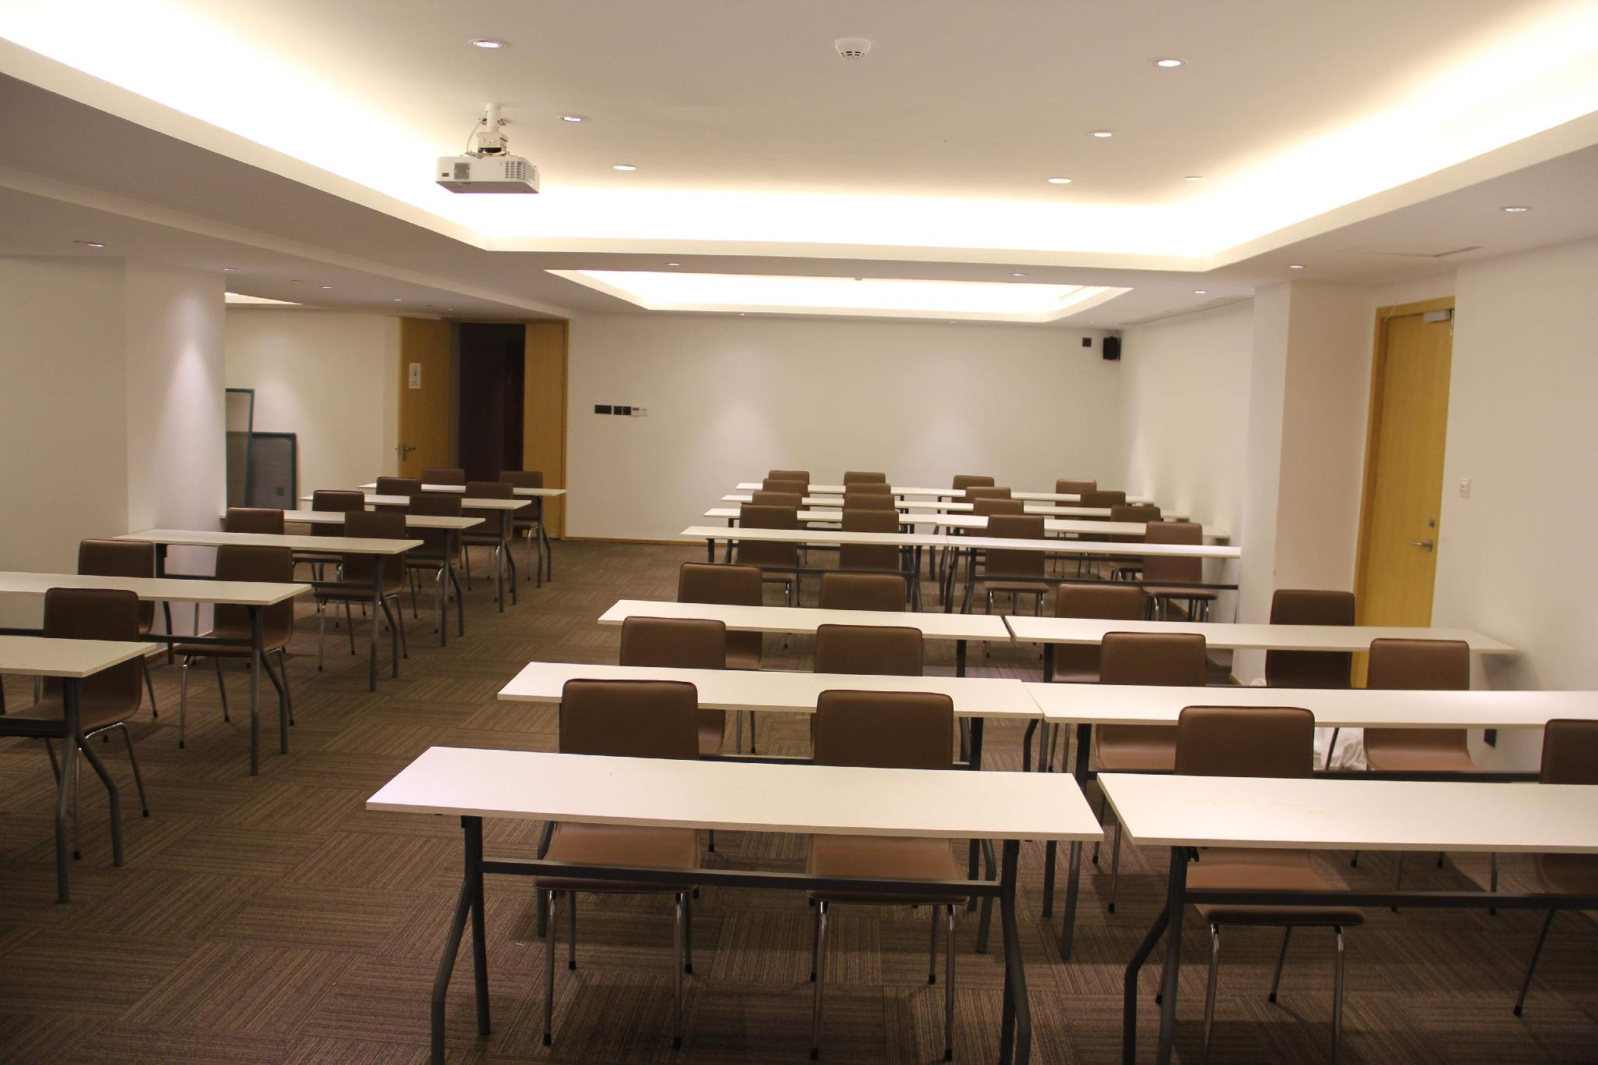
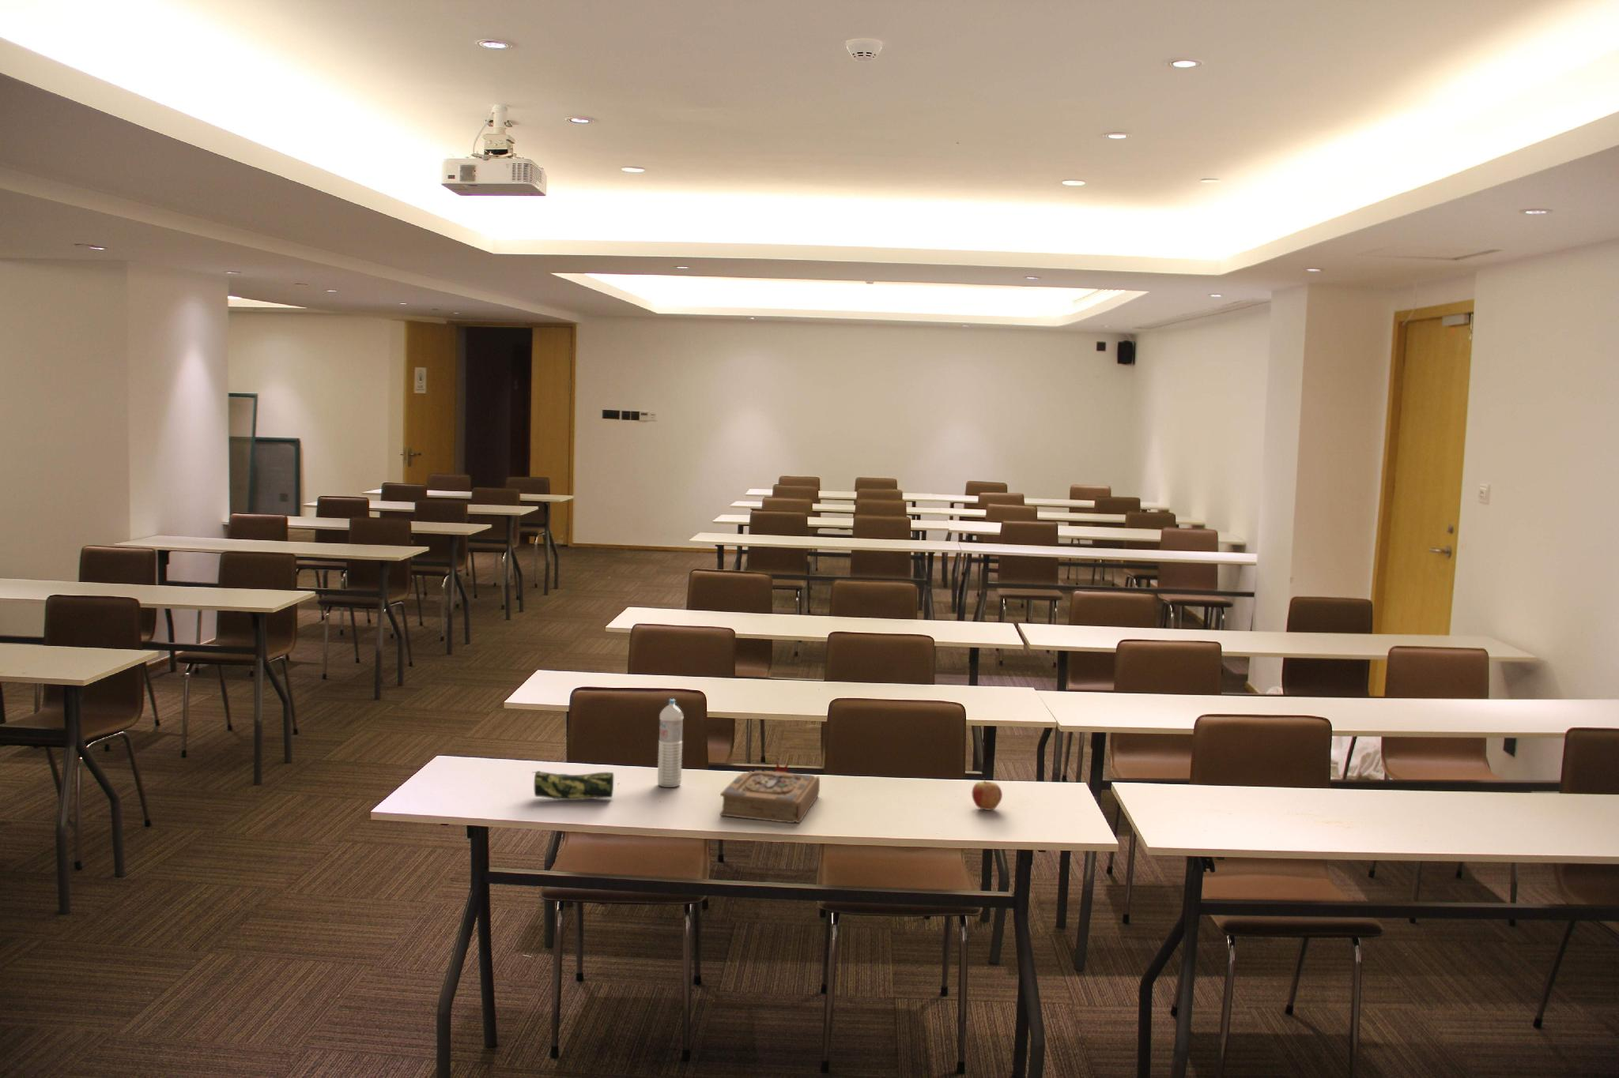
+ pencil case (572, 784)
+ book (773, 789)
+ fruit (987, 794)
+ water bottle (670, 742)
